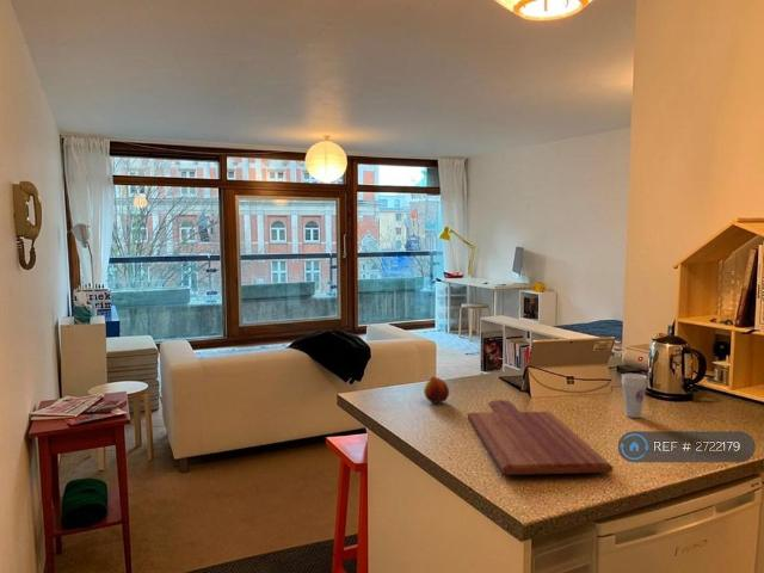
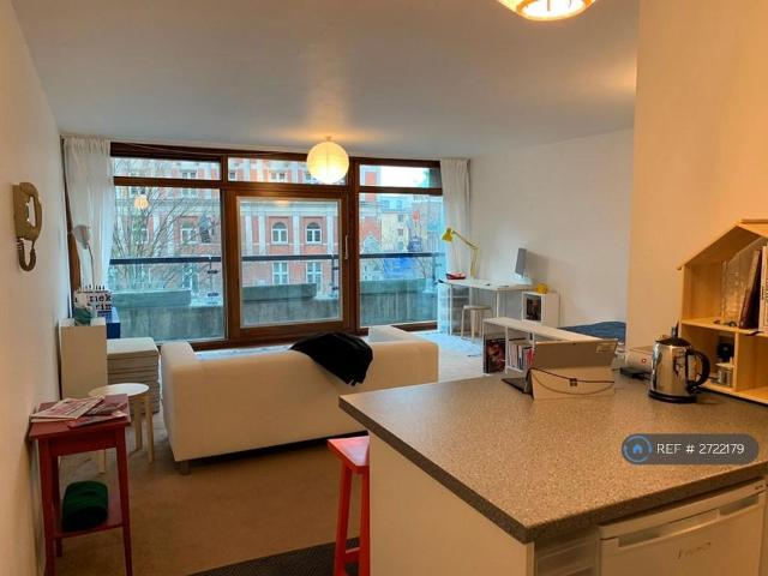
- cutting board (528, 436)
- fruit (436, 389)
- cup (633, 395)
